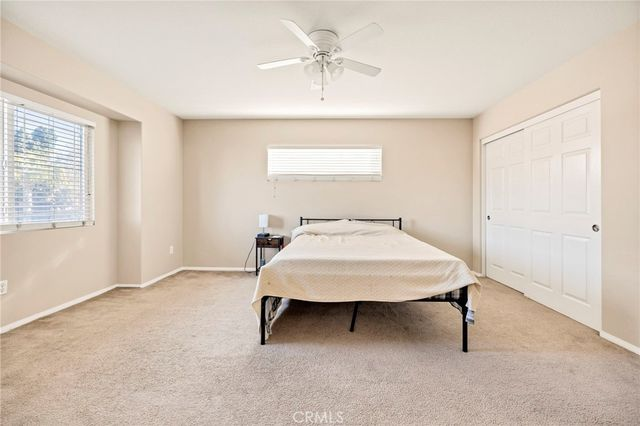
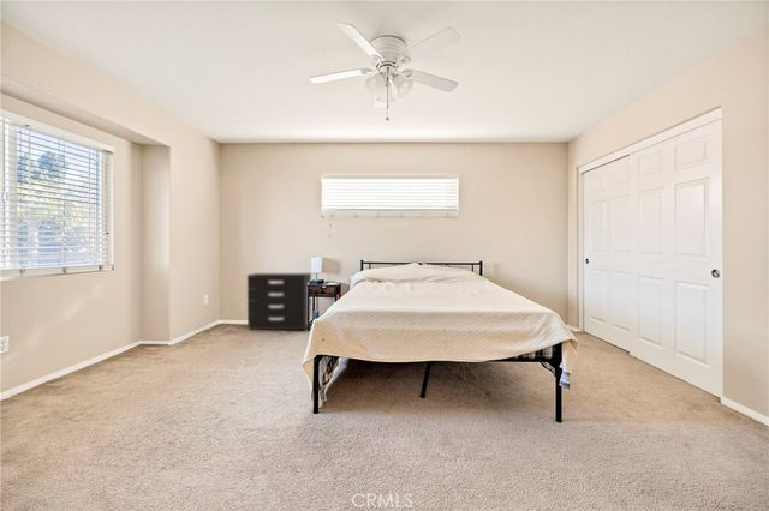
+ dresser (280, 300)
